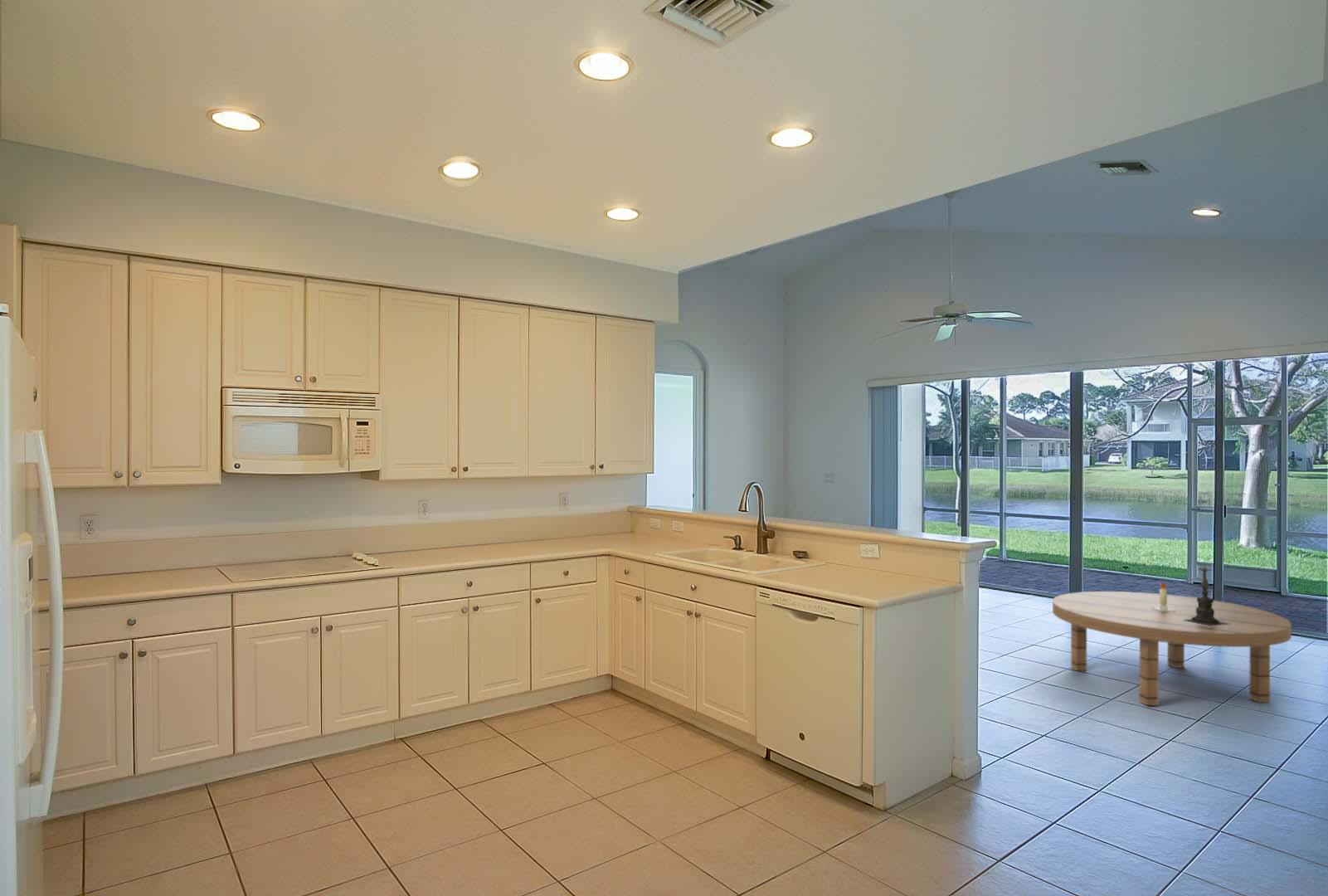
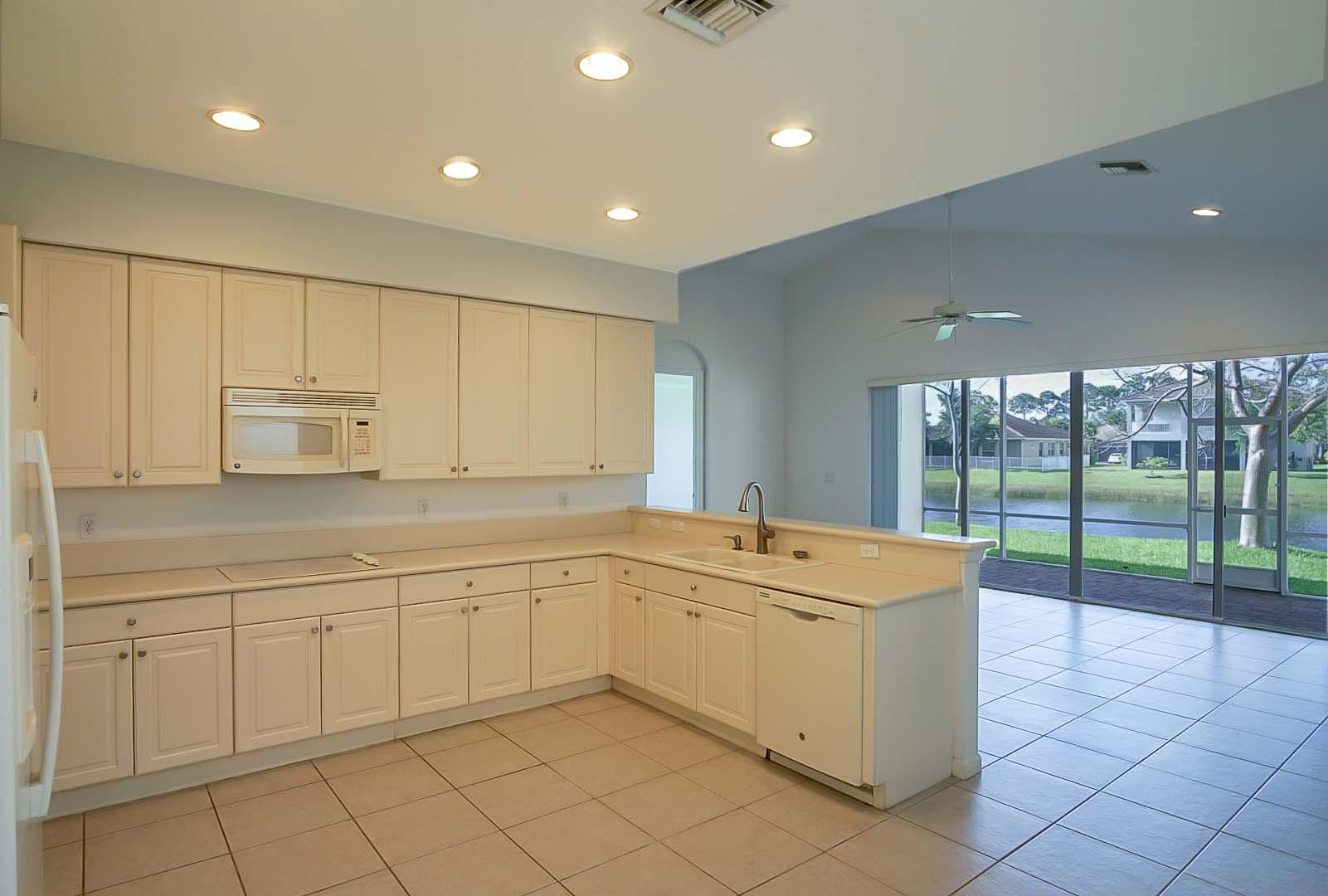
- dining table (1163, 632)
- candle holder (1205, 589)
